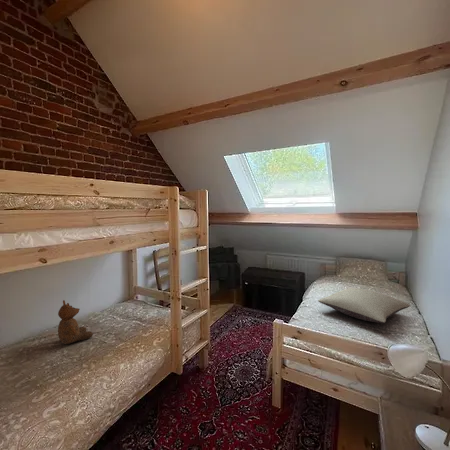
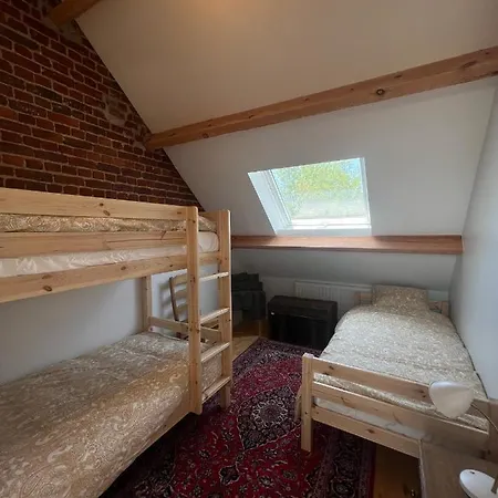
- pillow (362, 302)
- teddy bear (74, 319)
